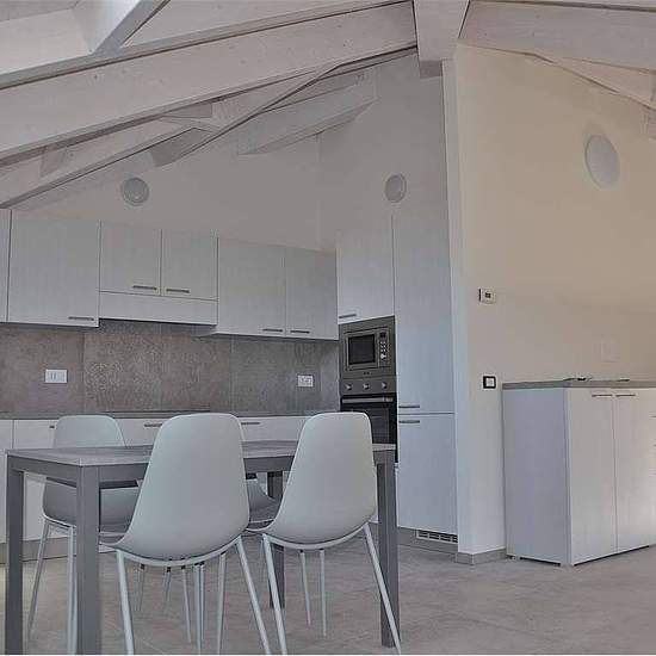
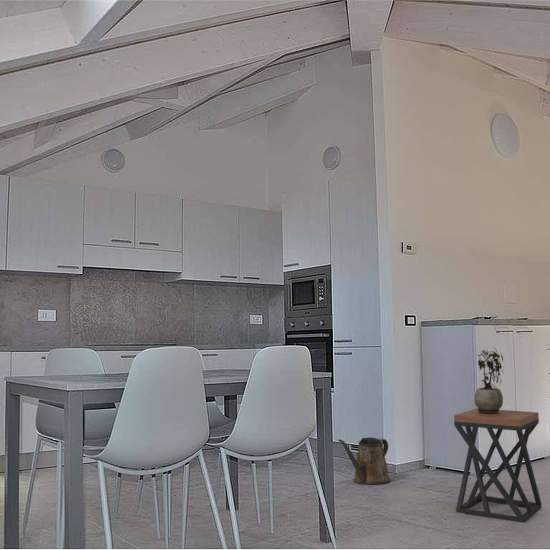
+ potted plant (490, 378)
+ watering can (364, 458)
+ stool (501, 464)
